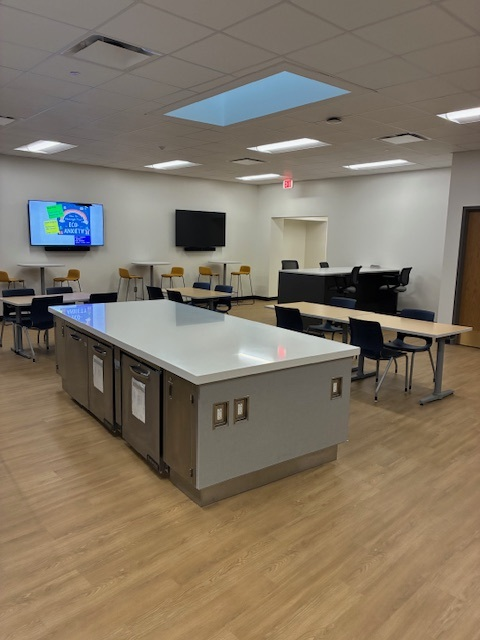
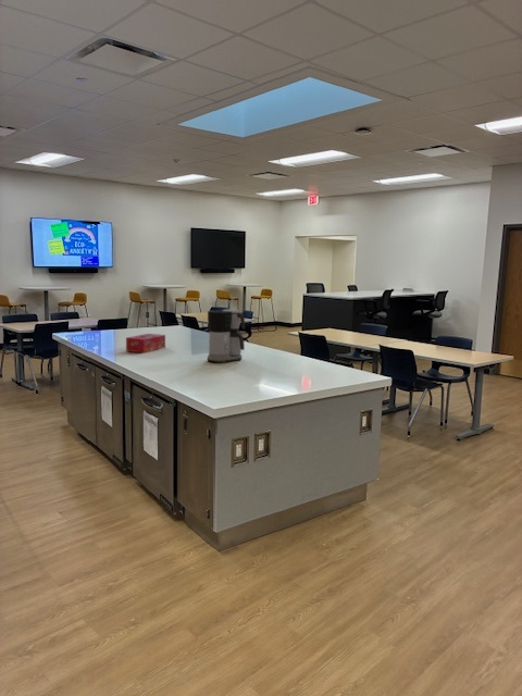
+ tissue box (146, 343)
+ coffee maker (227, 335)
